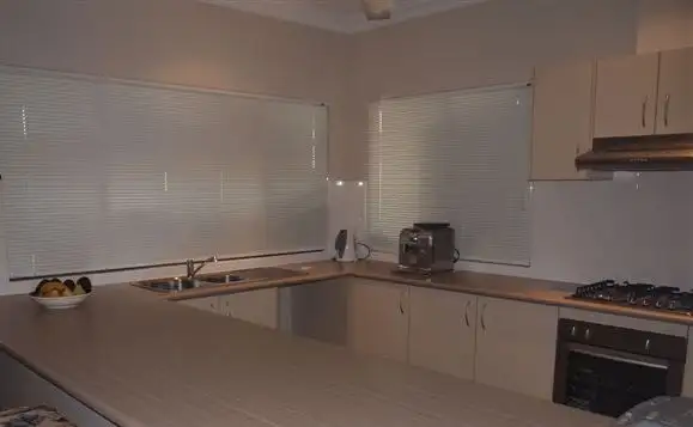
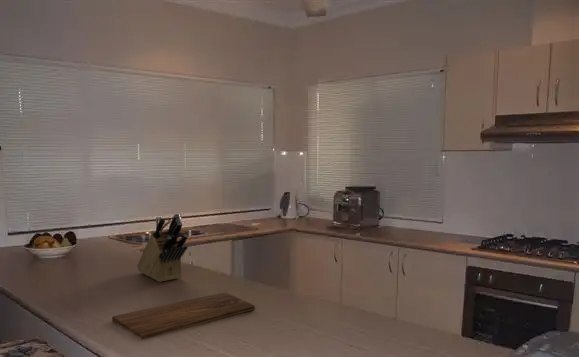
+ knife block (162, 244)
+ cutting board (187, 312)
